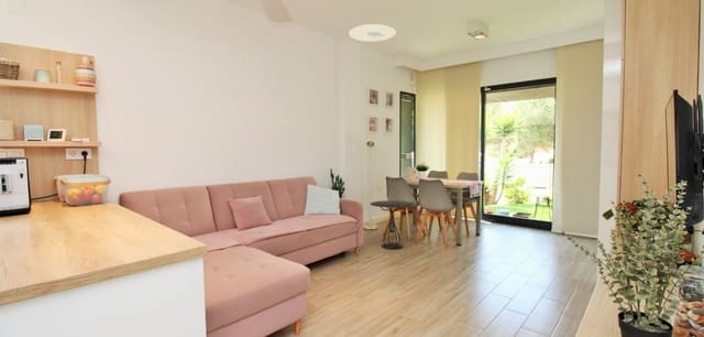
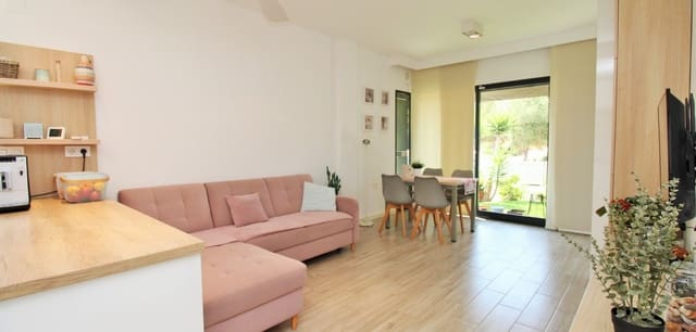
- ceiling light (372, 31)
- side table (393, 225)
